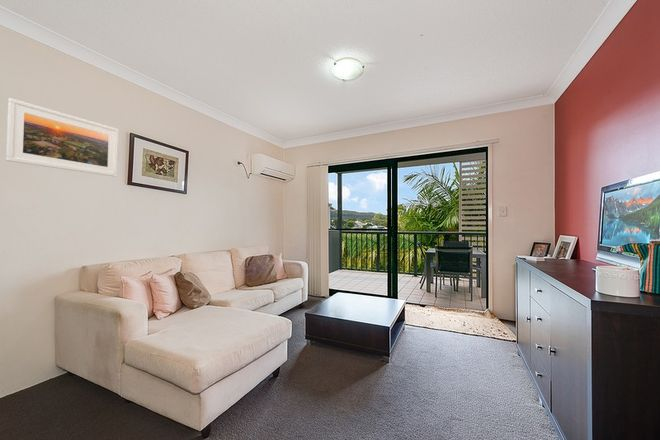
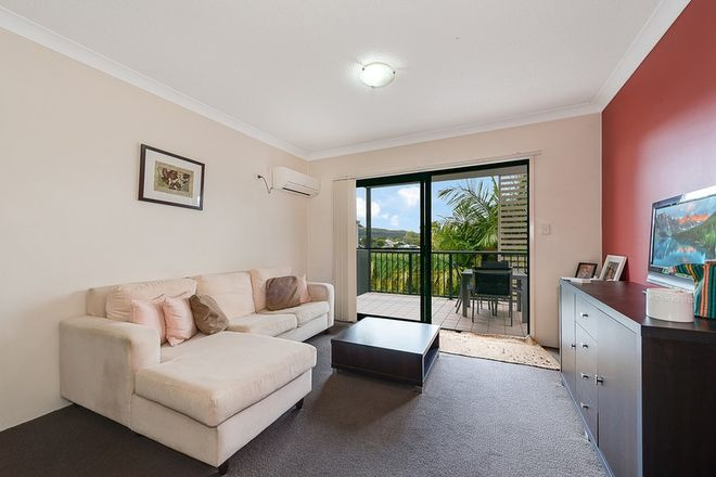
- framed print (69, 142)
